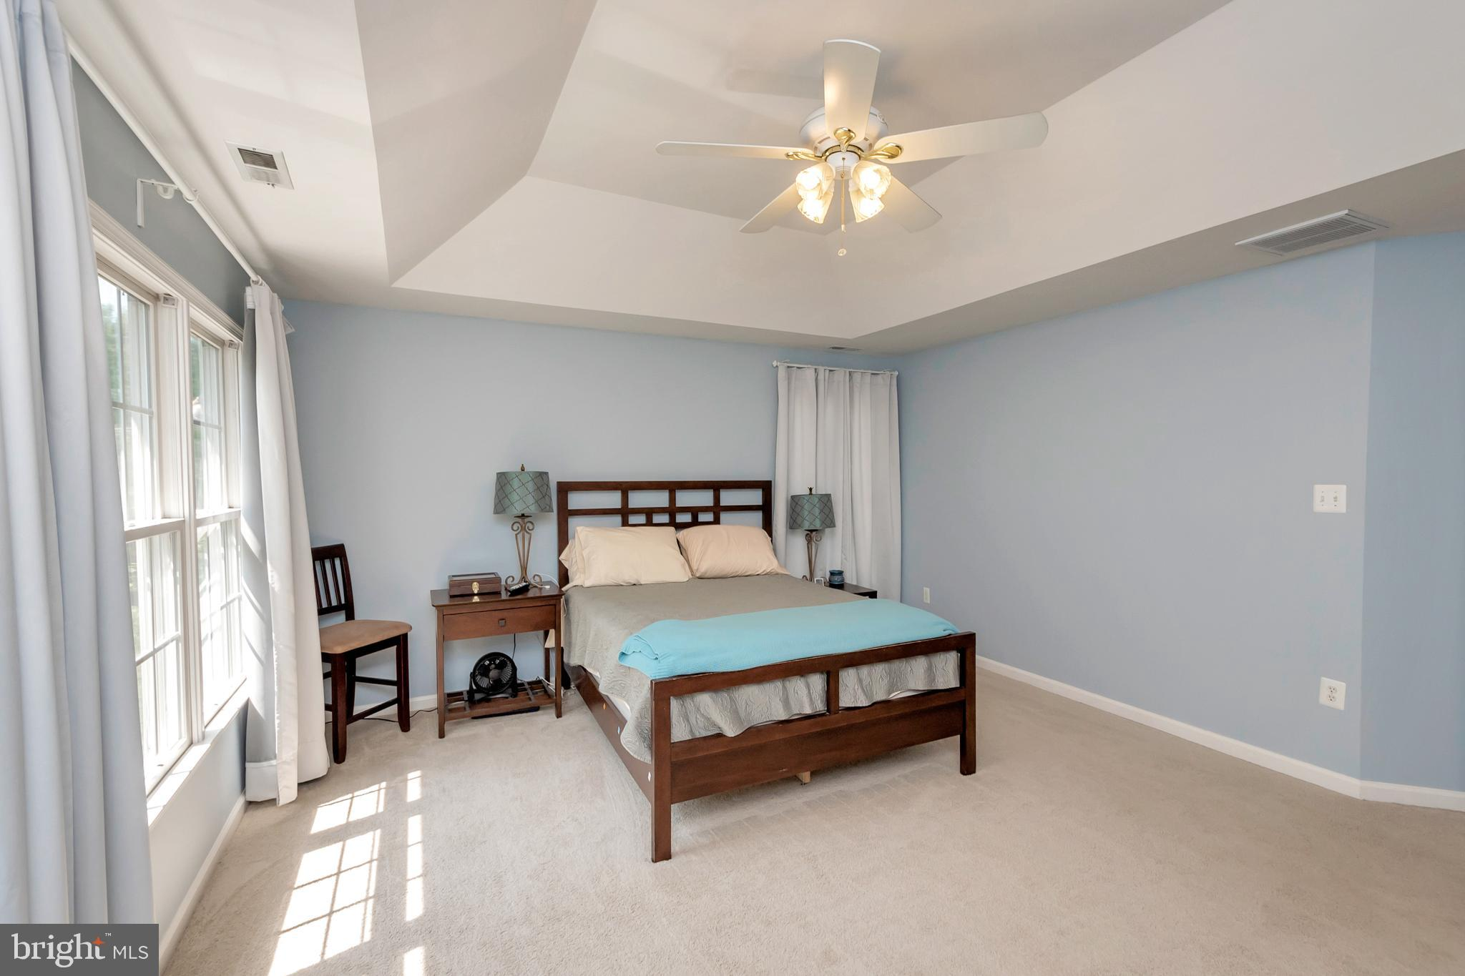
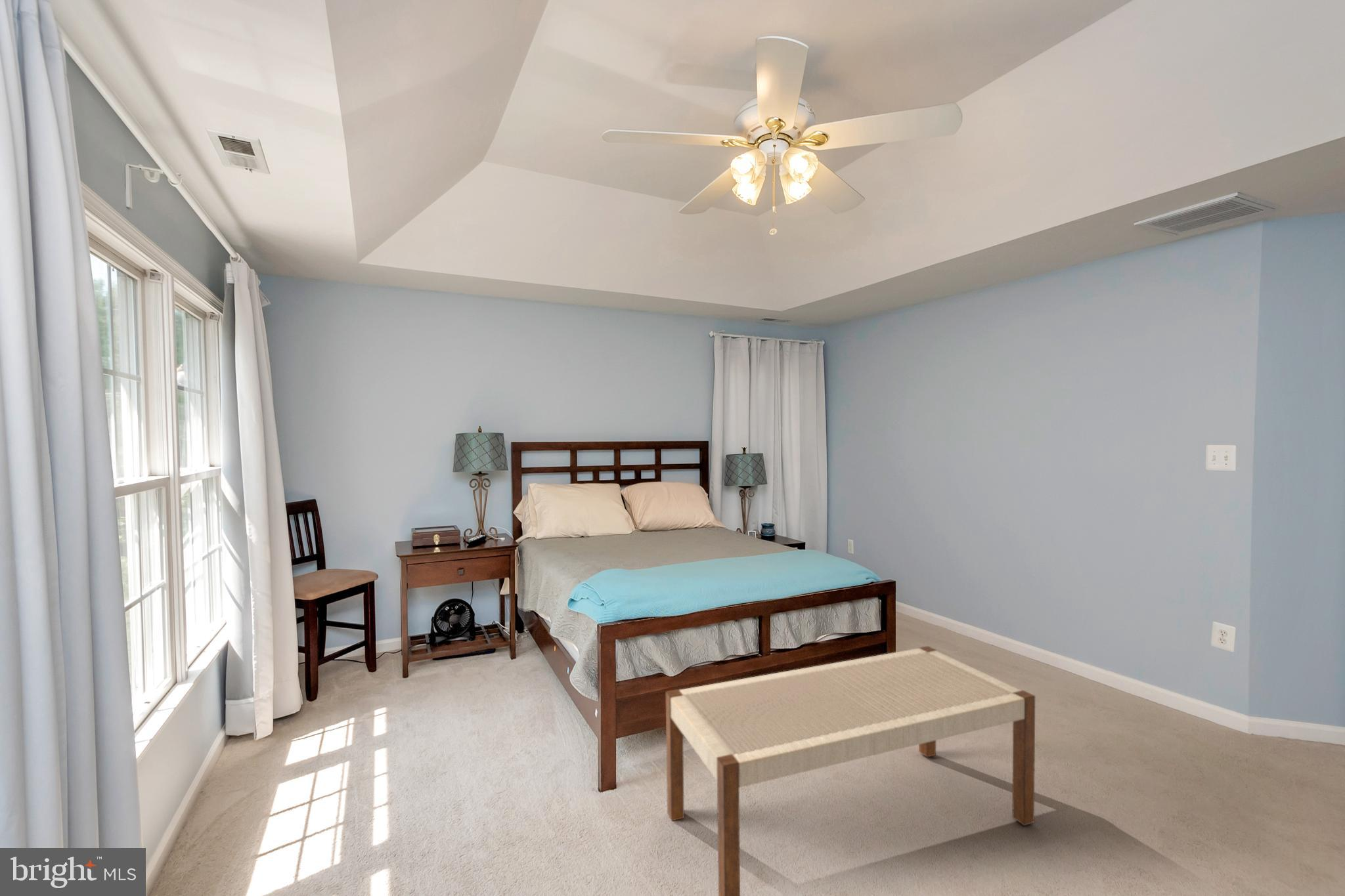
+ bench (847, 756)
